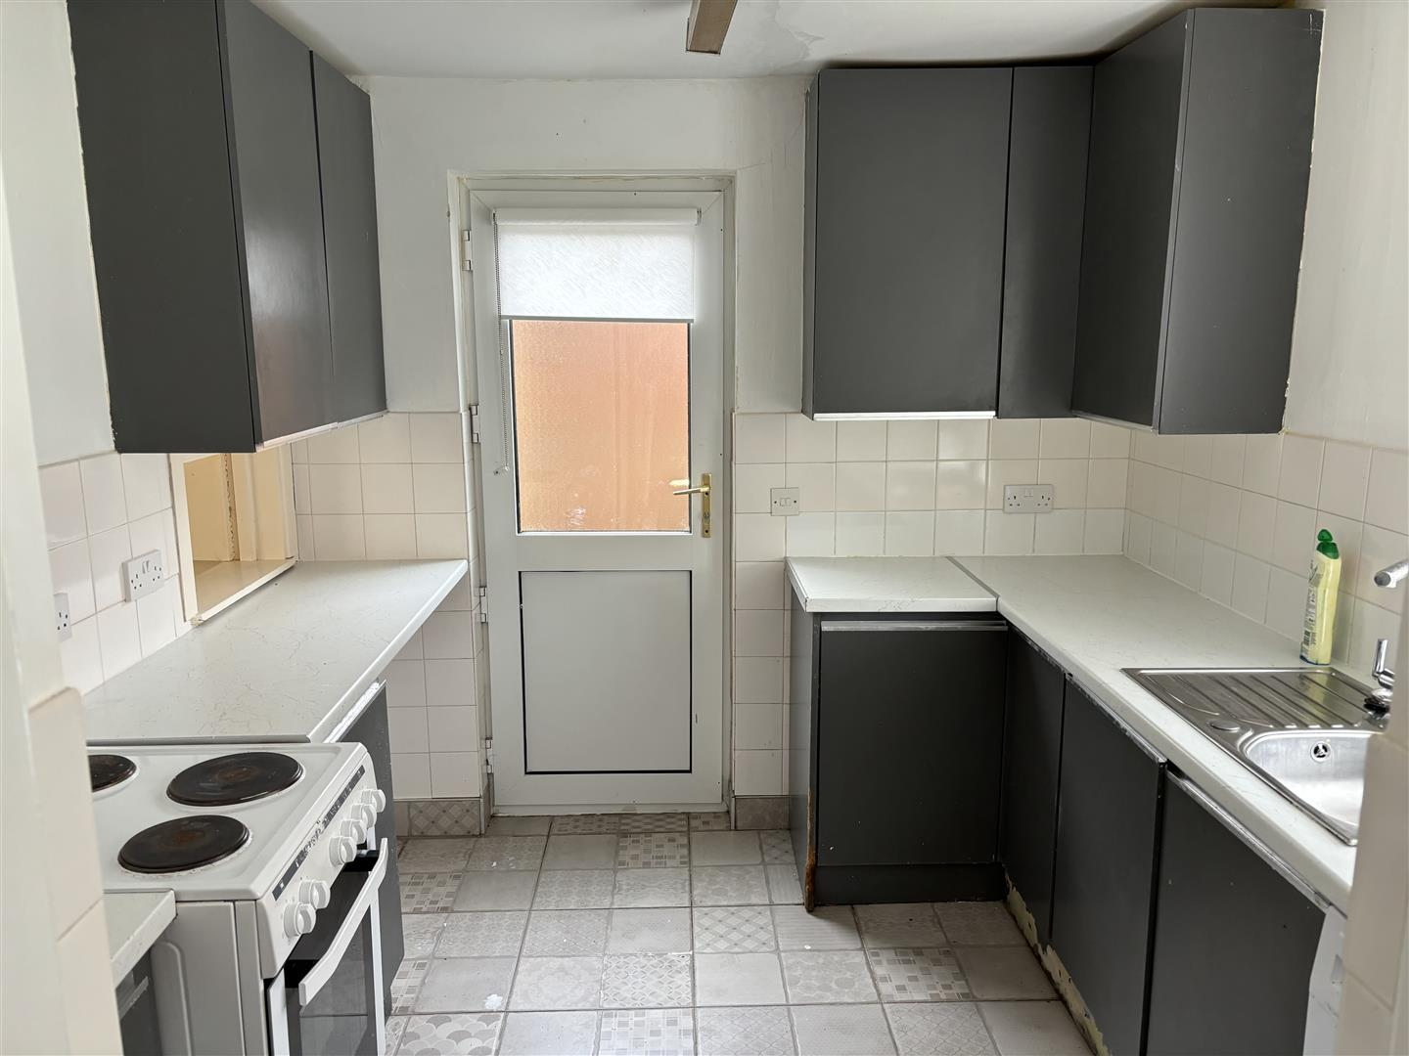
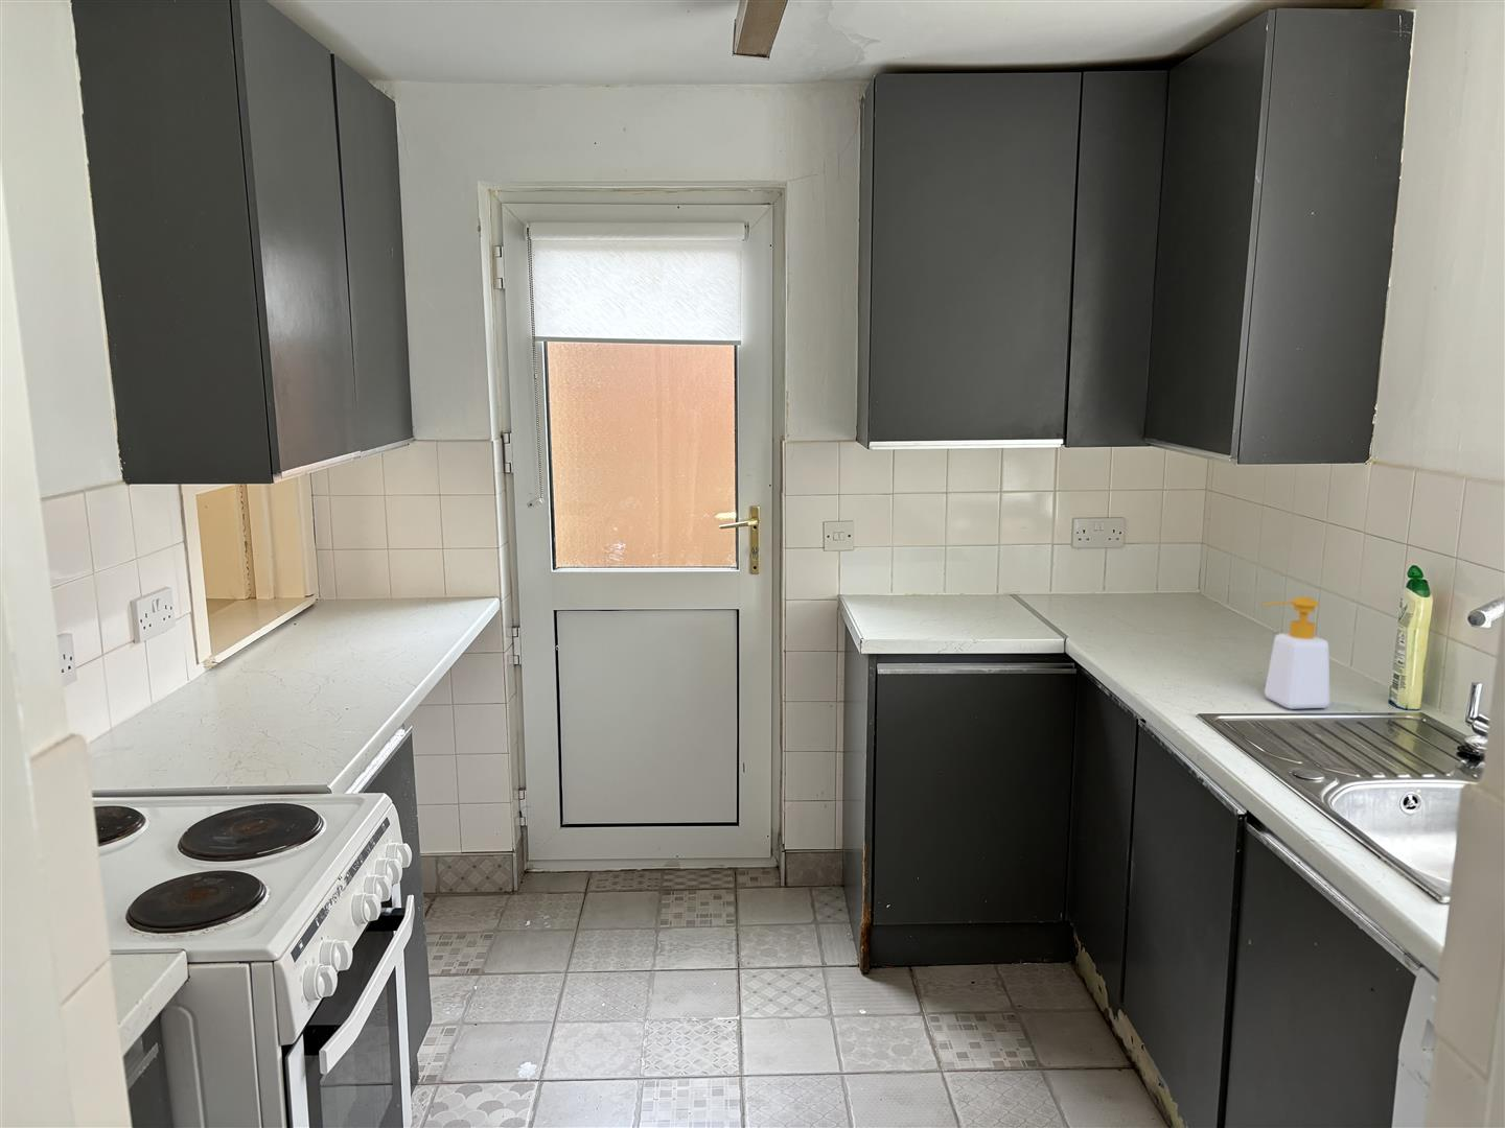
+ soap bottle (1289, 650)
